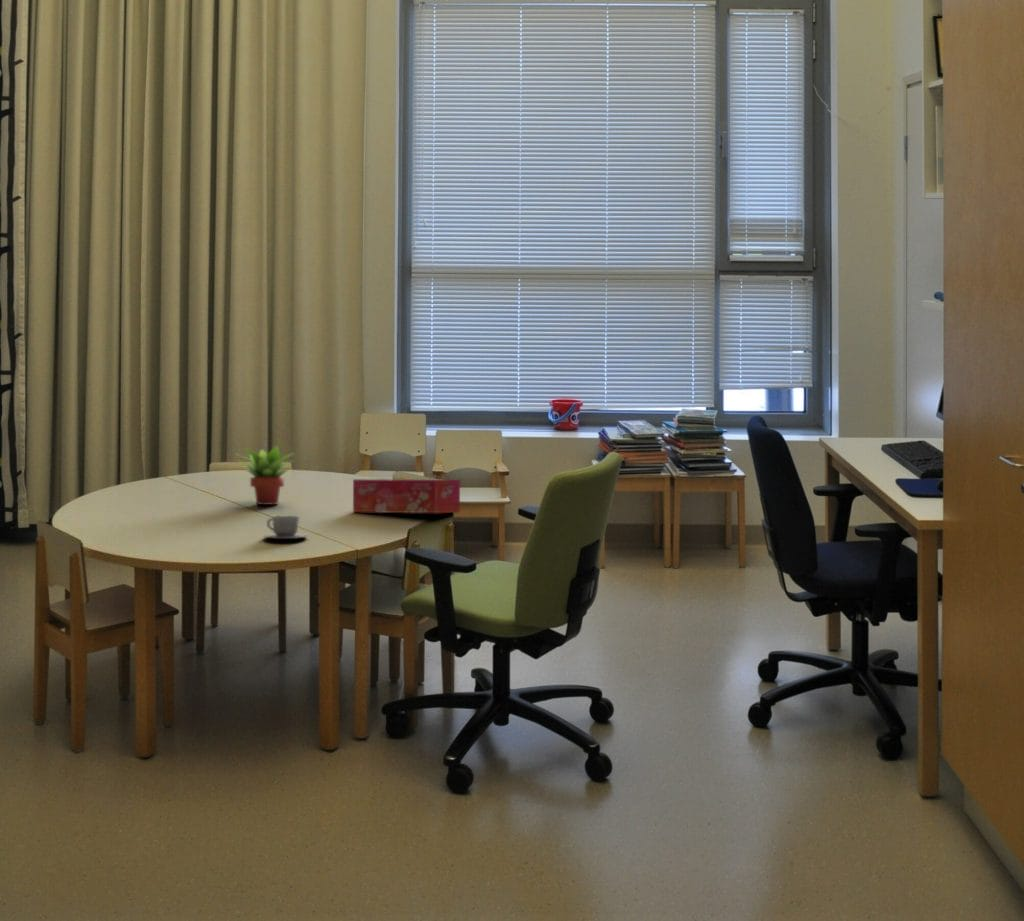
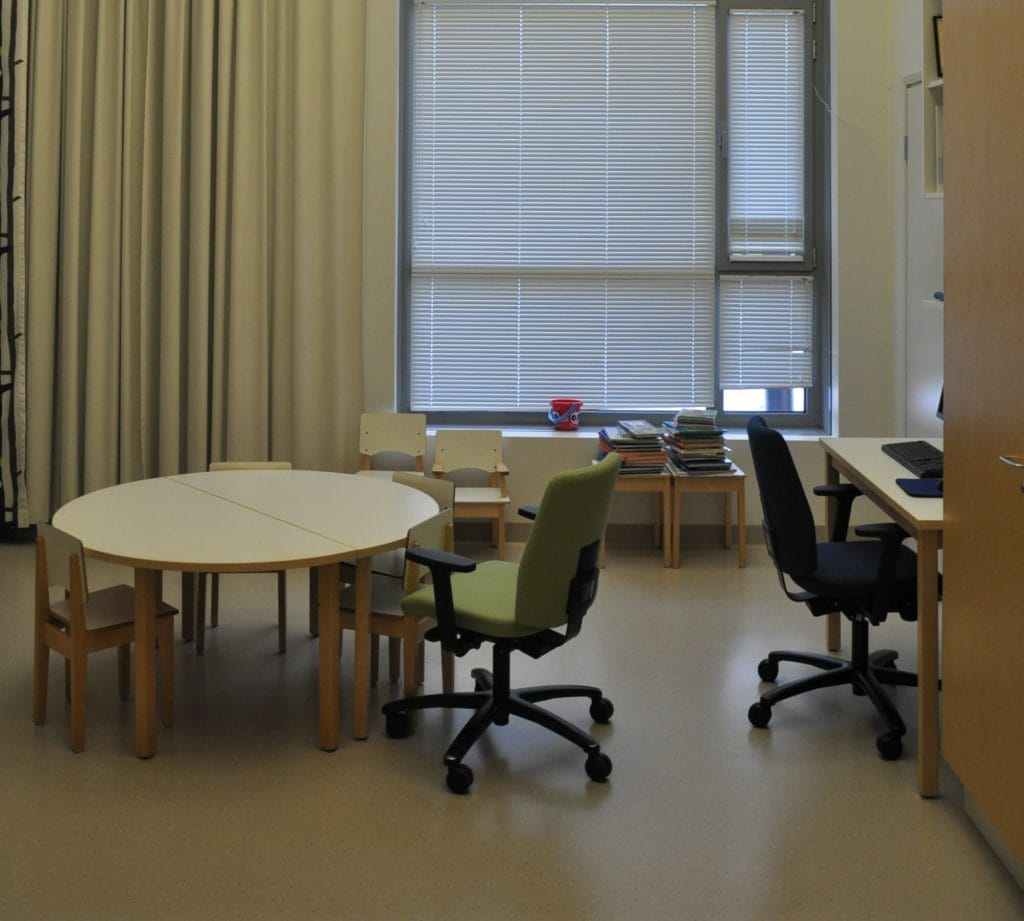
- cup (285, 527)
- tissue box (406, 495)
- succulent plant (264, 474)
